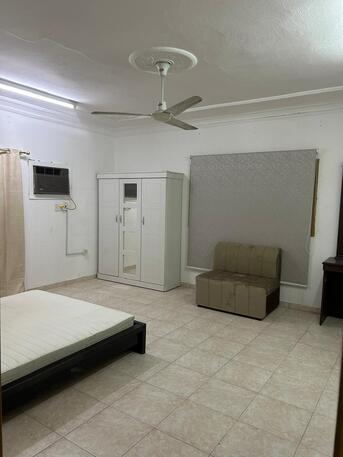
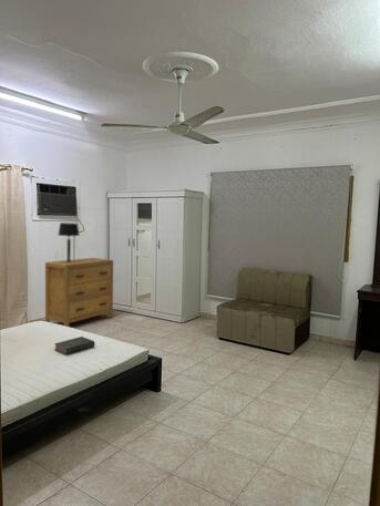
+ book (74, 344)
+ dresser (81, 290)
+ table lamp (69, 242)
